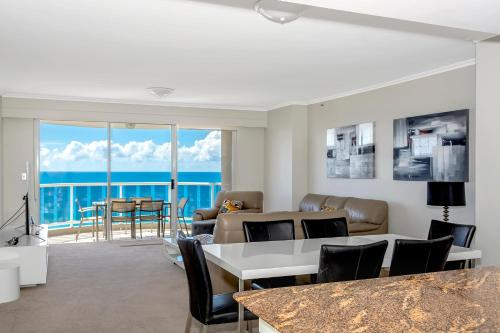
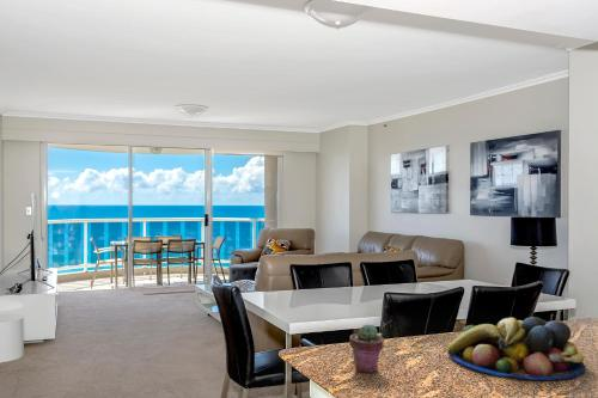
+ potted succulent (366, 347)
+ fruit bowl (514, 338)
